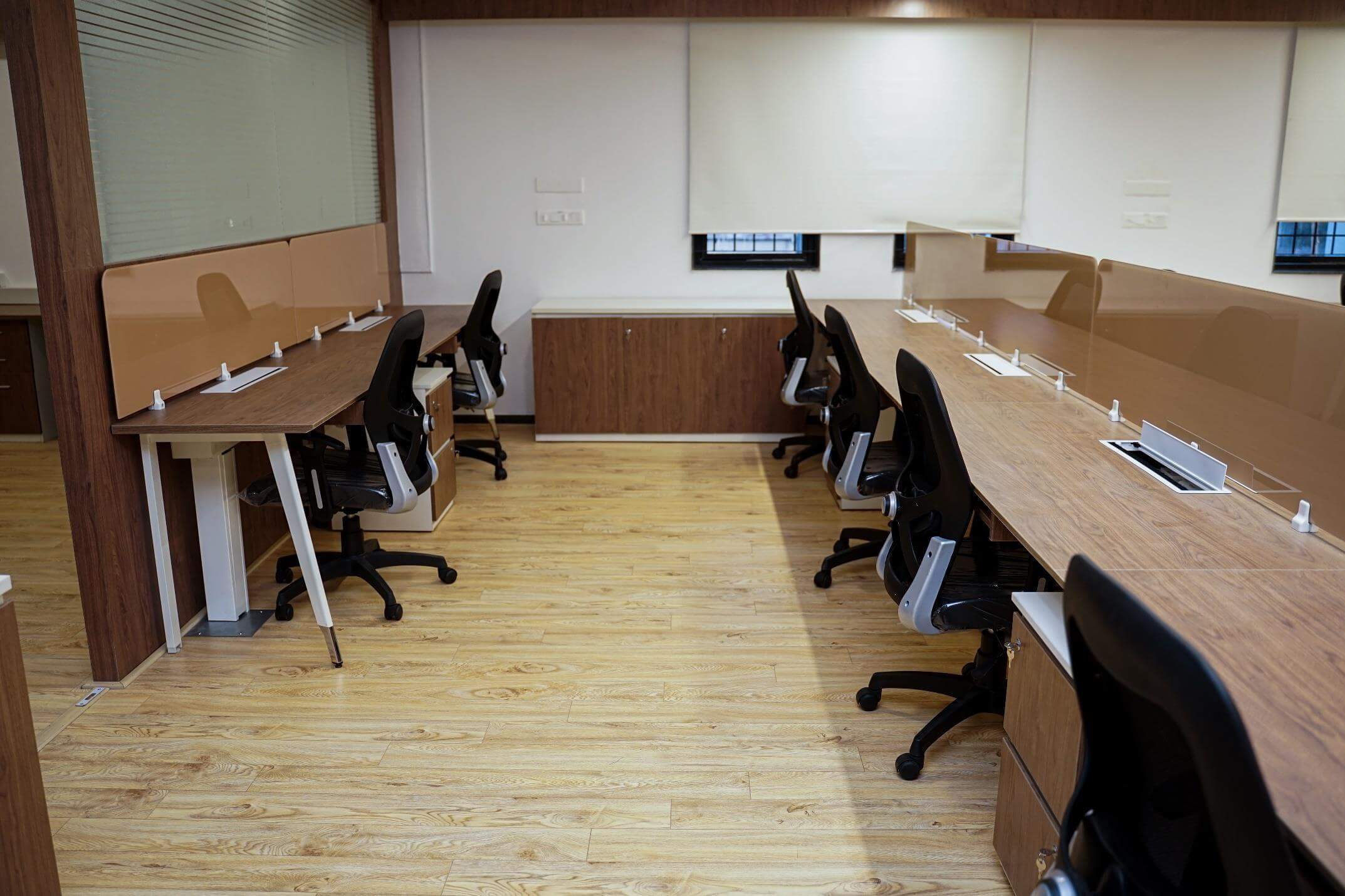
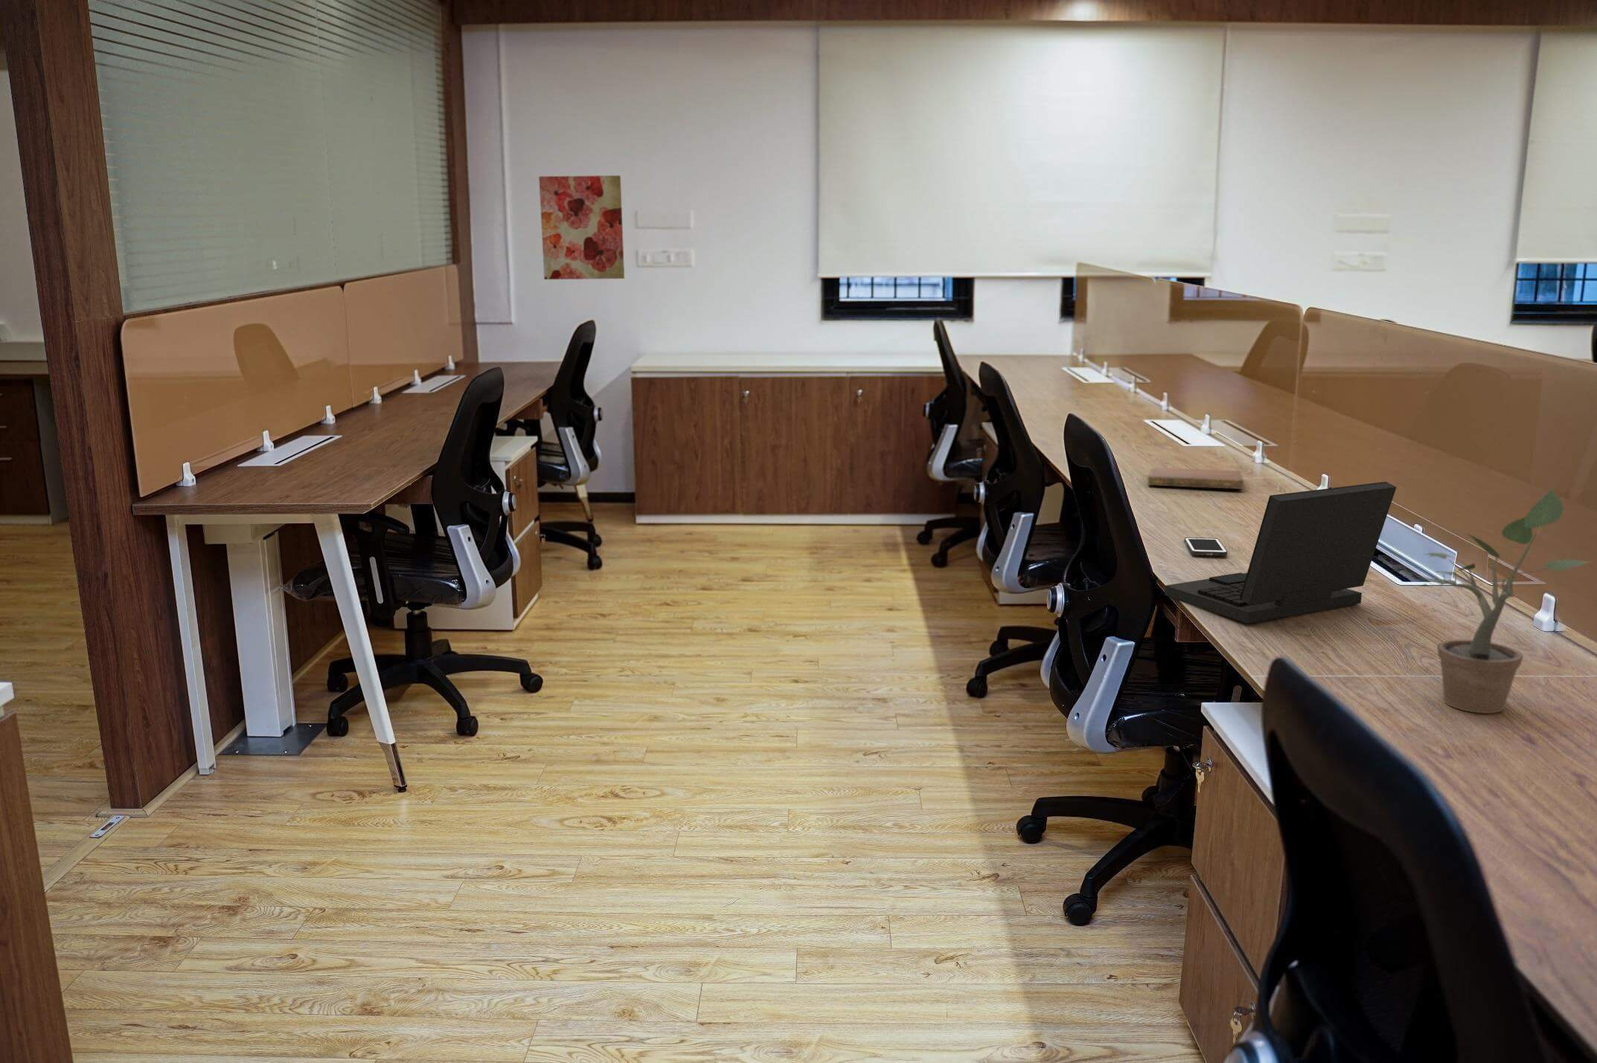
+ notebook (1194, 477)
+ potted plant (1484, 600)
+ laptop (1276, 541)
+ cell phone (1205, 547)
+ wall art (582, 228)
